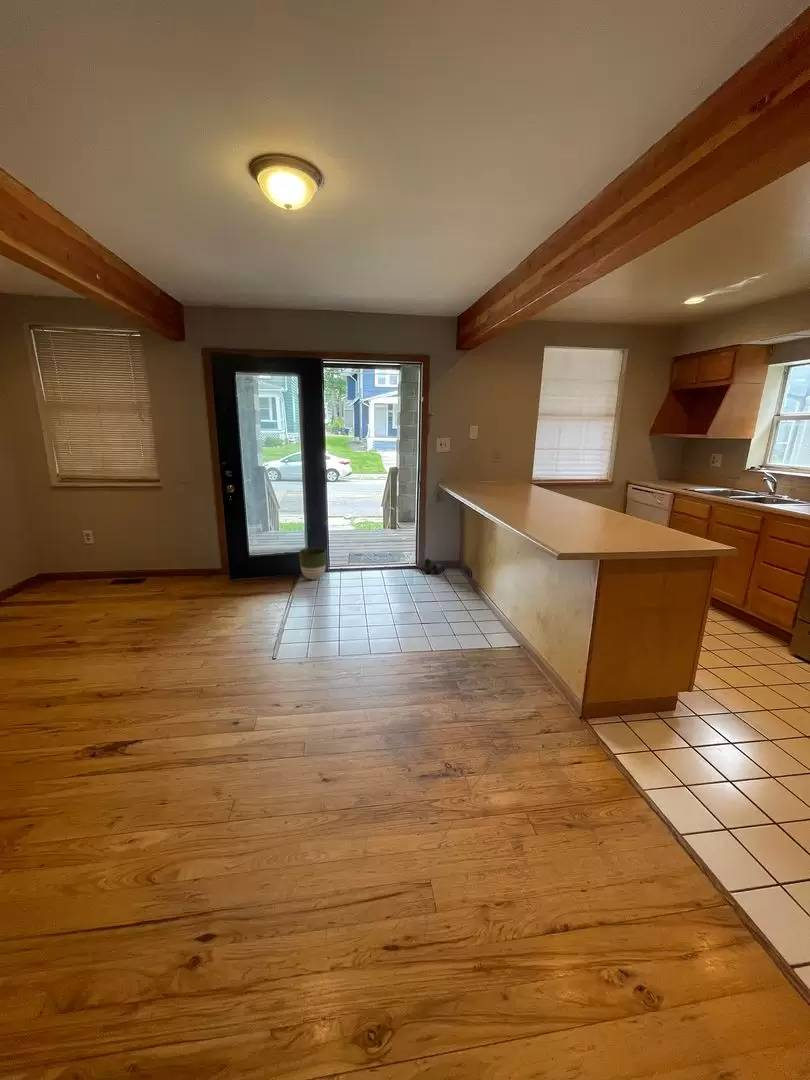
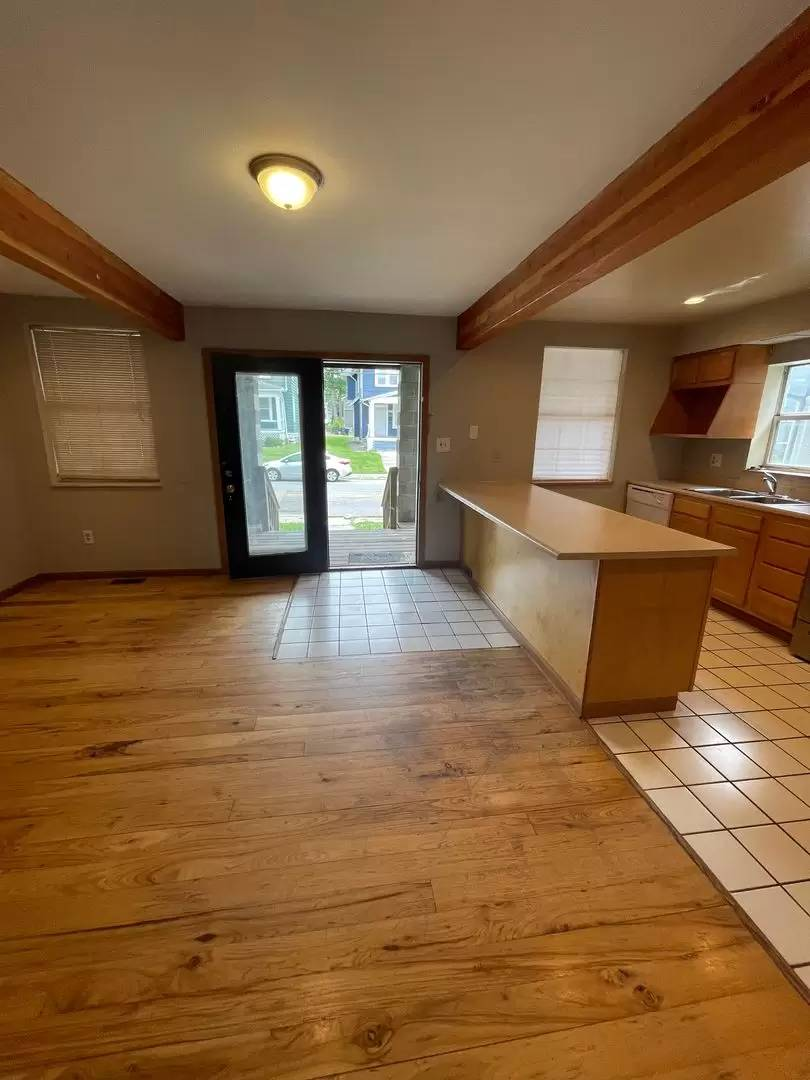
- planter (313, 564)
- boots (435, 565)
